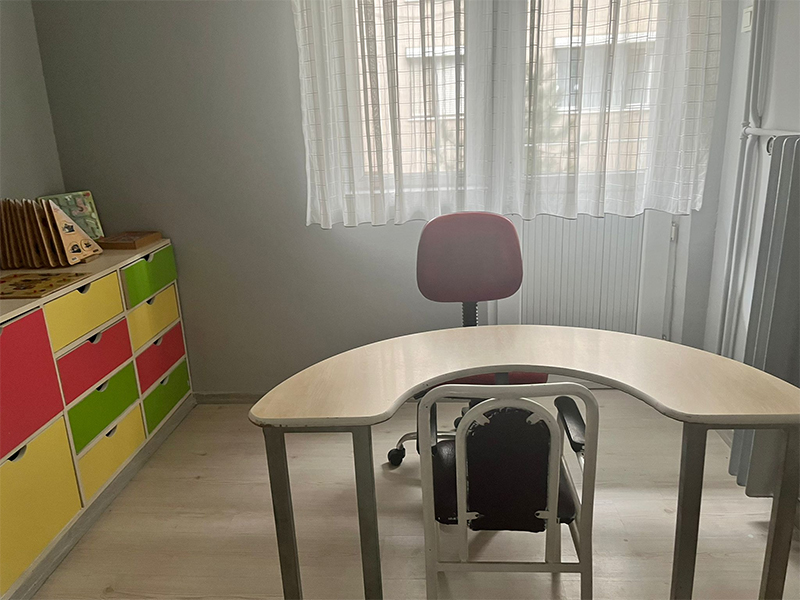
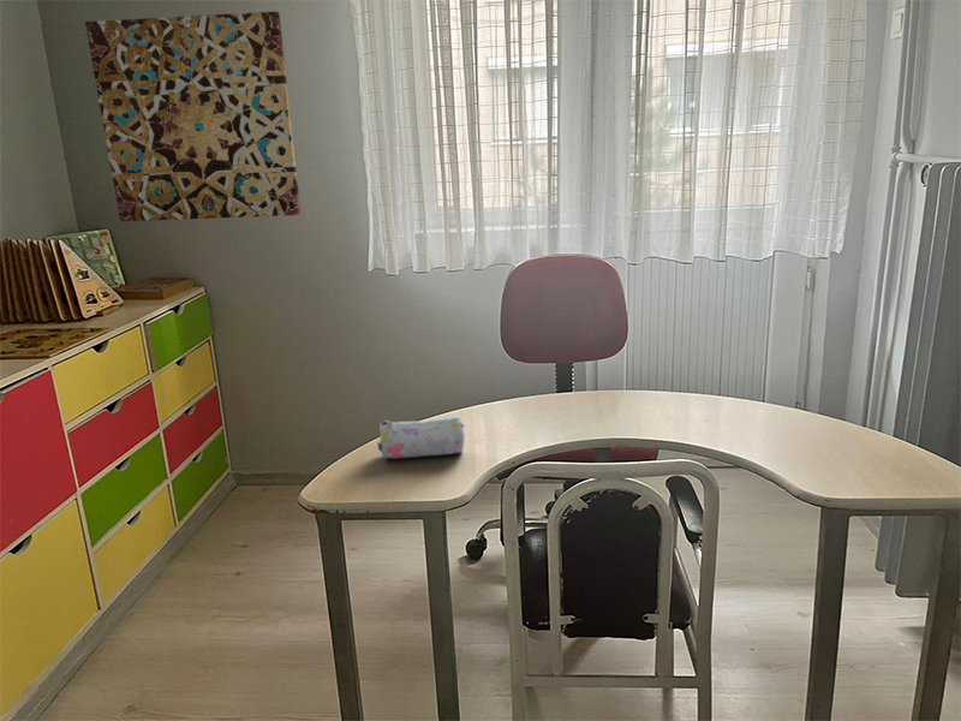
+ wall art (196, 120)
+ pencil case (422, 436)
